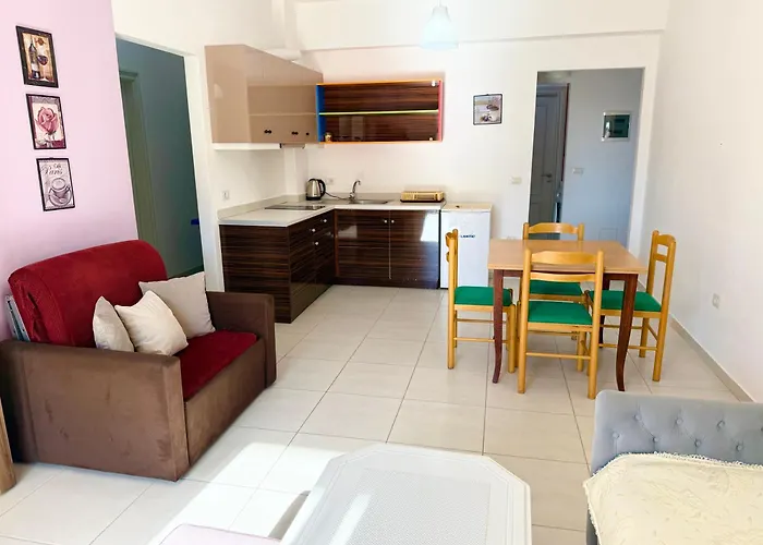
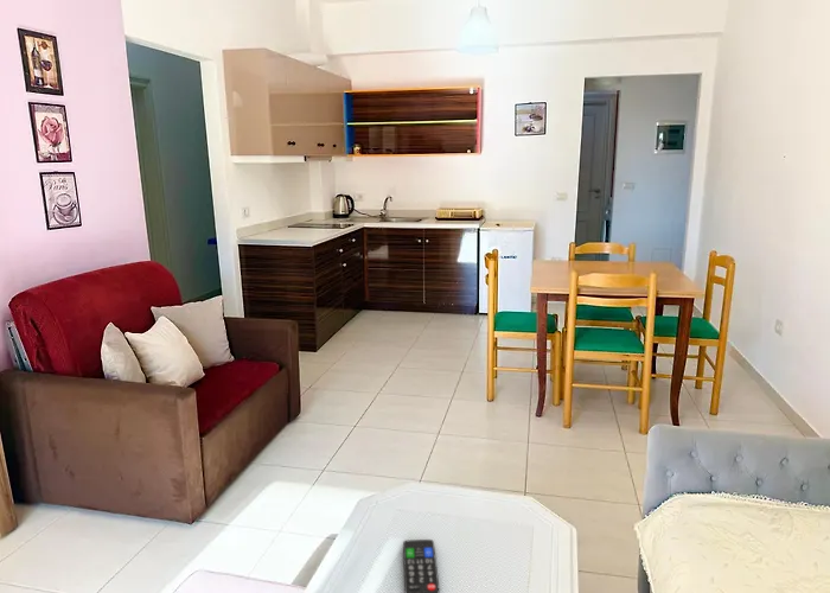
+ remote control (420, 567)
